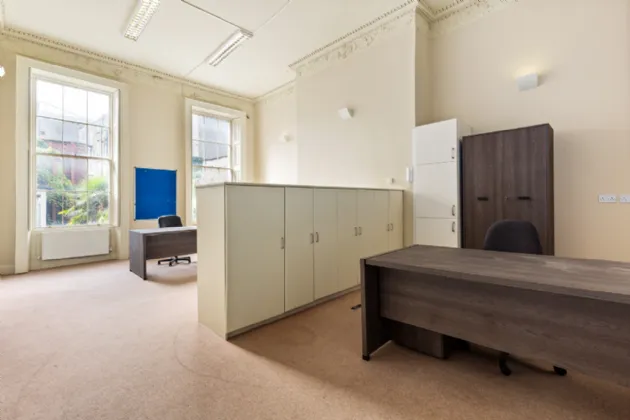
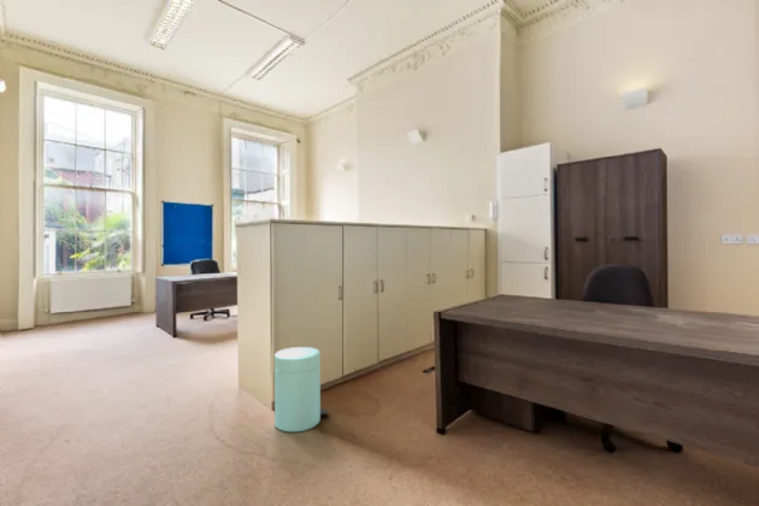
+ trash can (301, 386)
